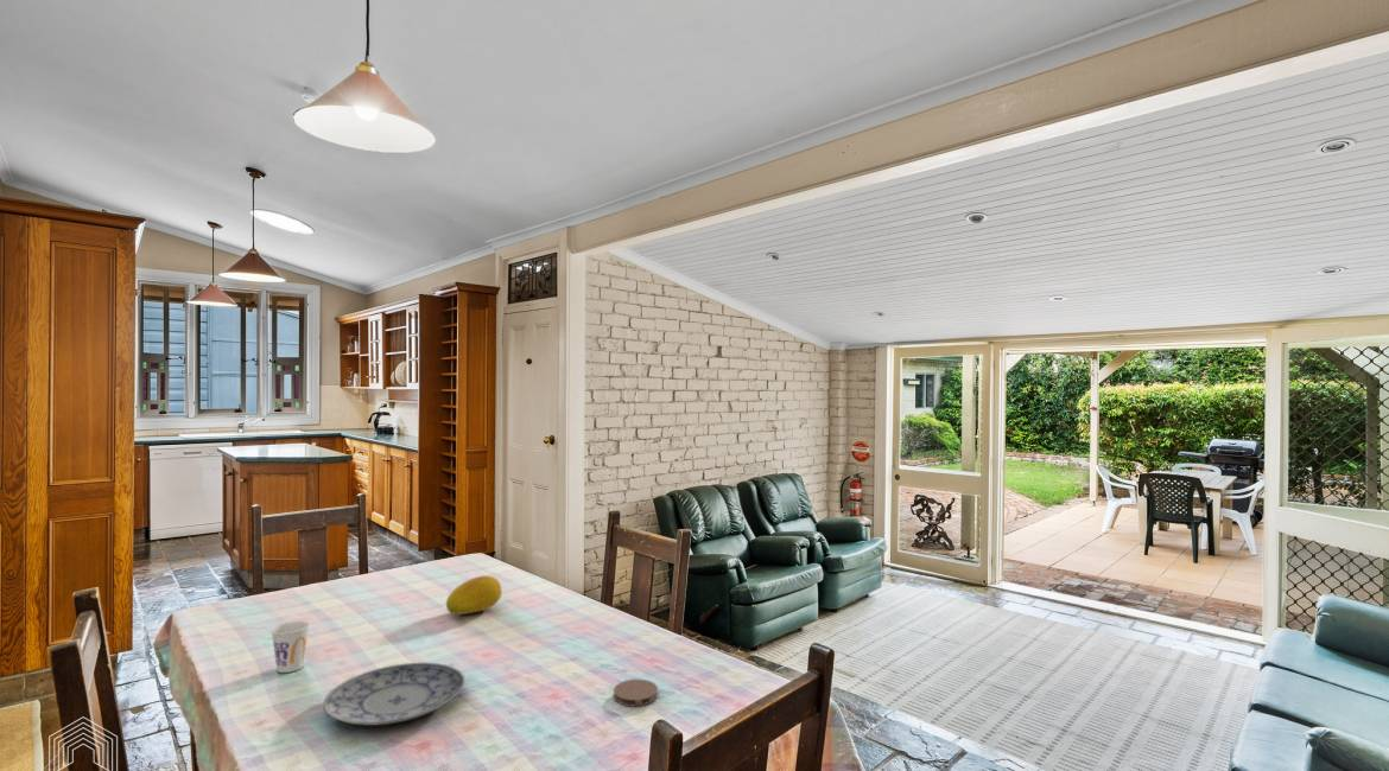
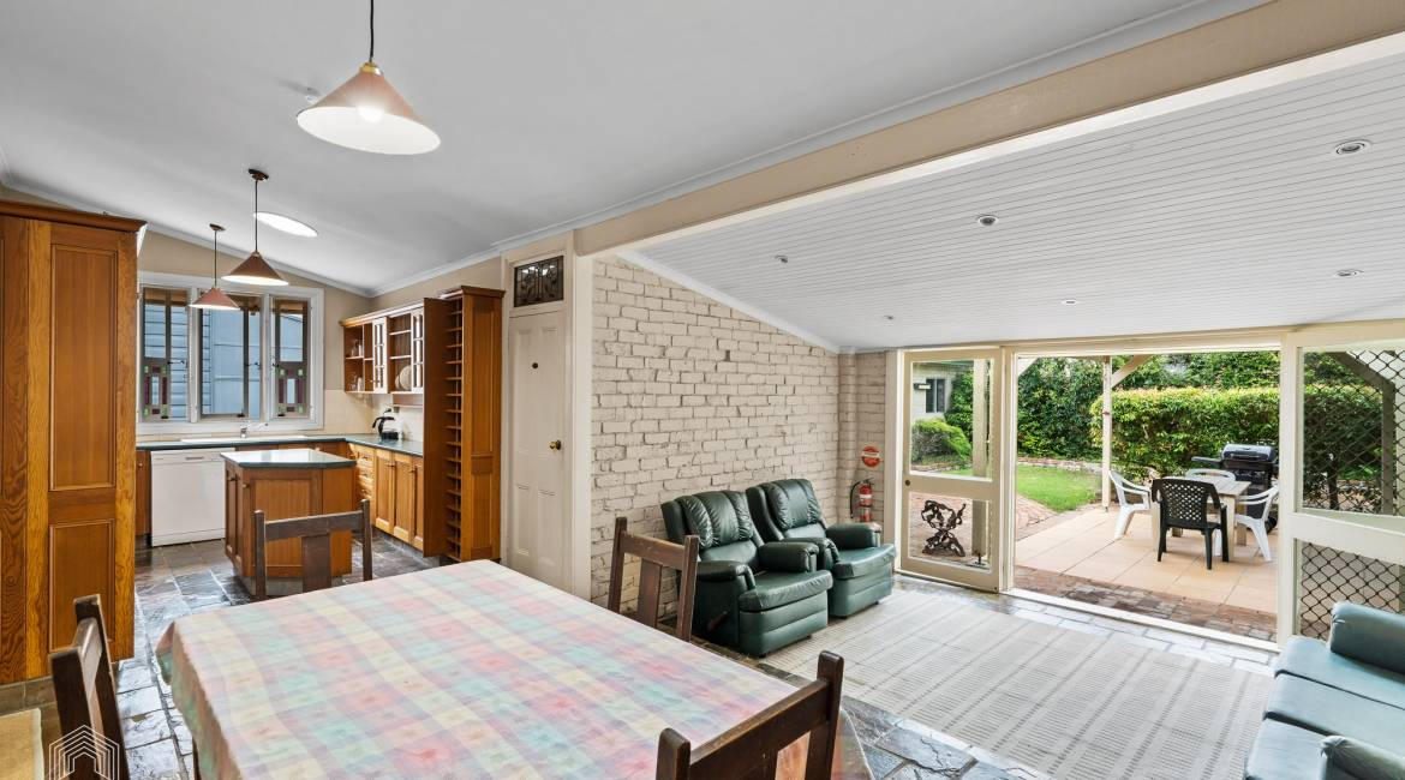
- cup (290, 646)
- fruit (472, 595)
- plate (397, 696)
- coaster (635, 692)
